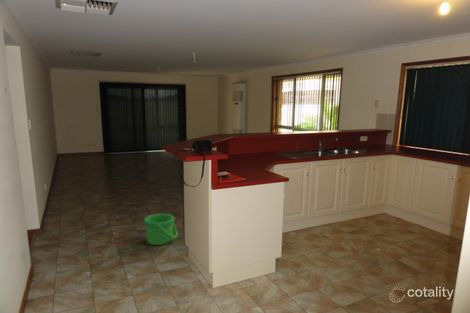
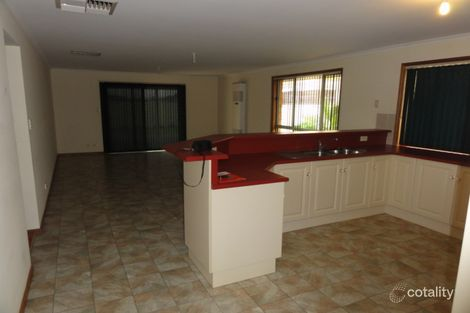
- bucket (161, 229)
